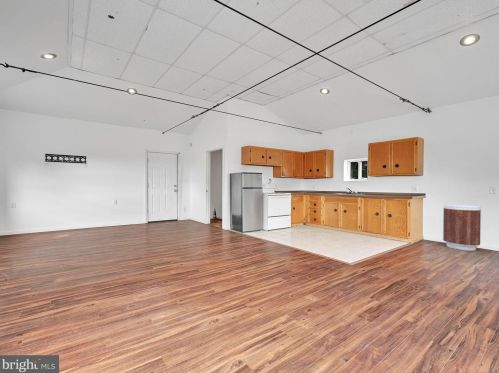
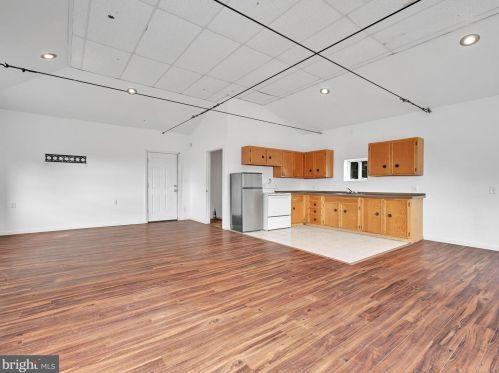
- trash can (461, 226)
